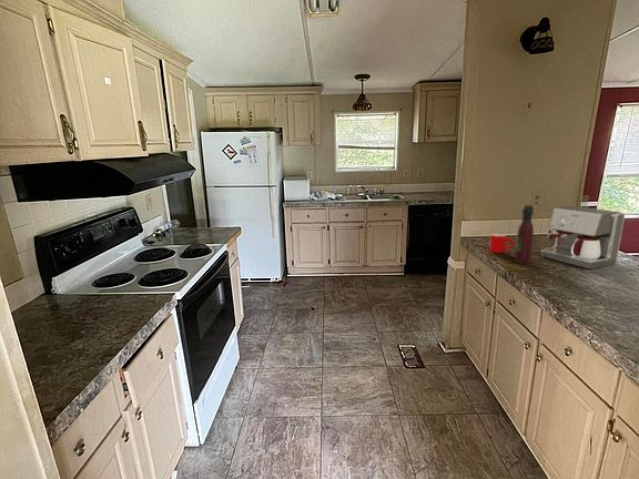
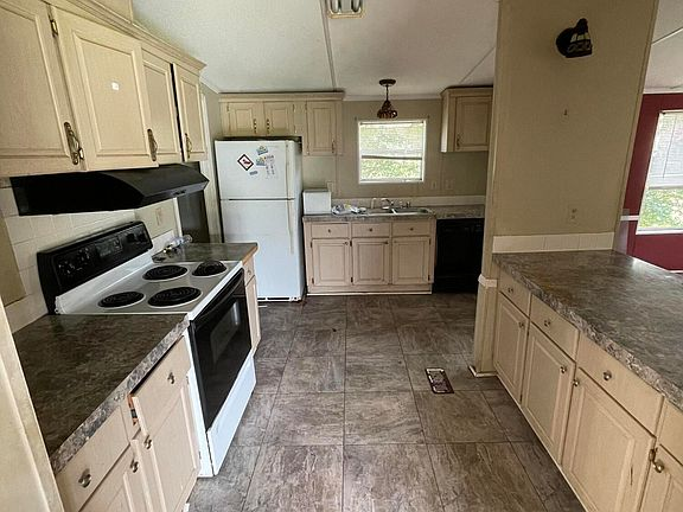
- coffee maker (579, 234)
- wine bottle (525, 234)
- mug (501, 243)
